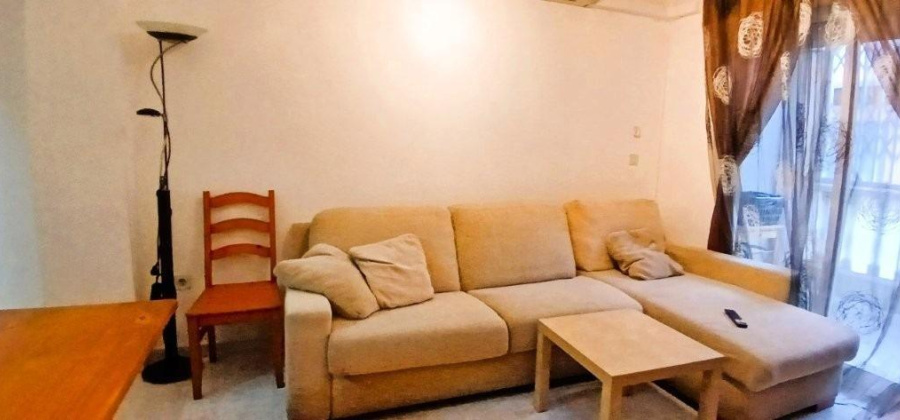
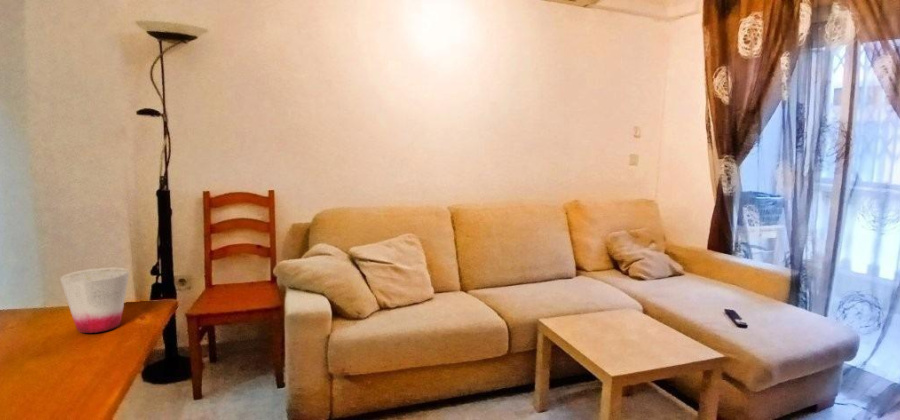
+ cup (97, 301)
